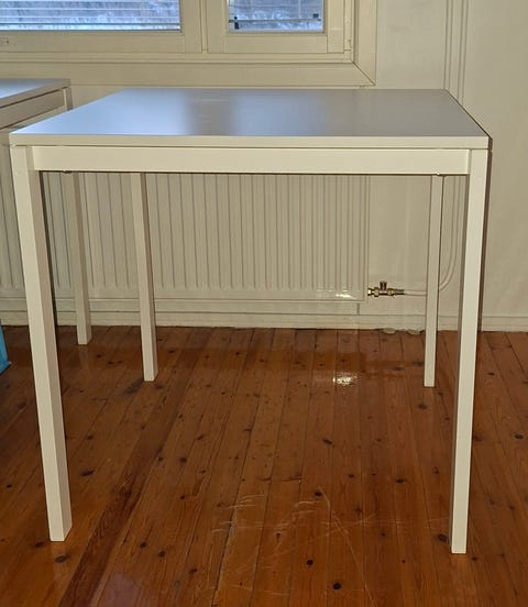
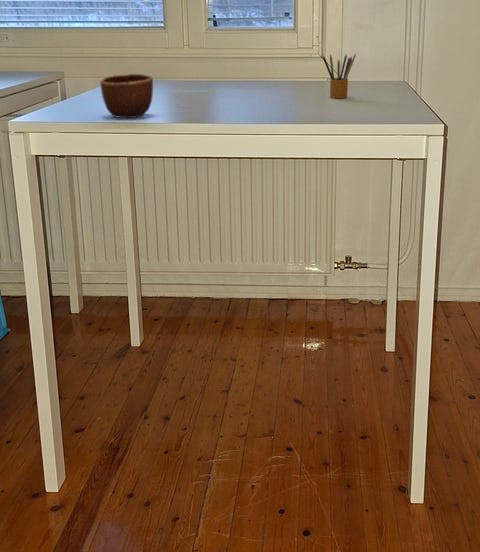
+ pencil box (338, 74)
+ mug (123, 96)
